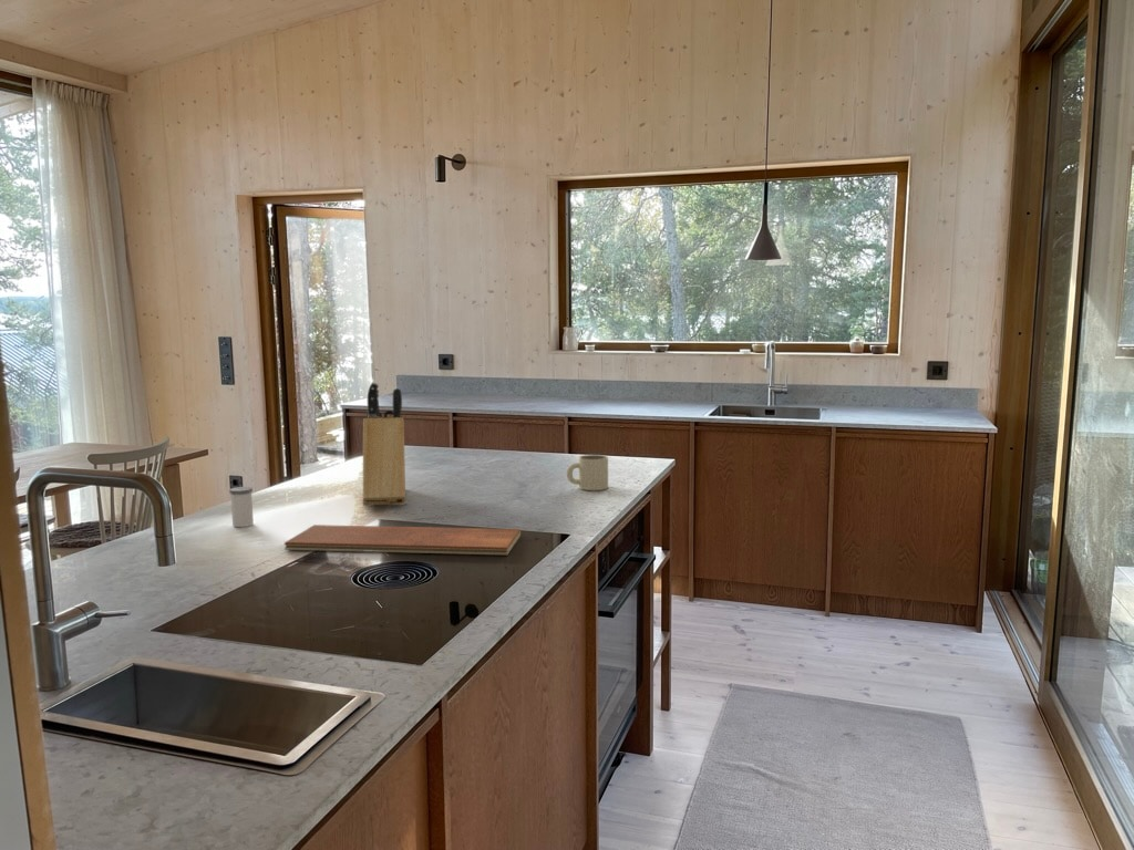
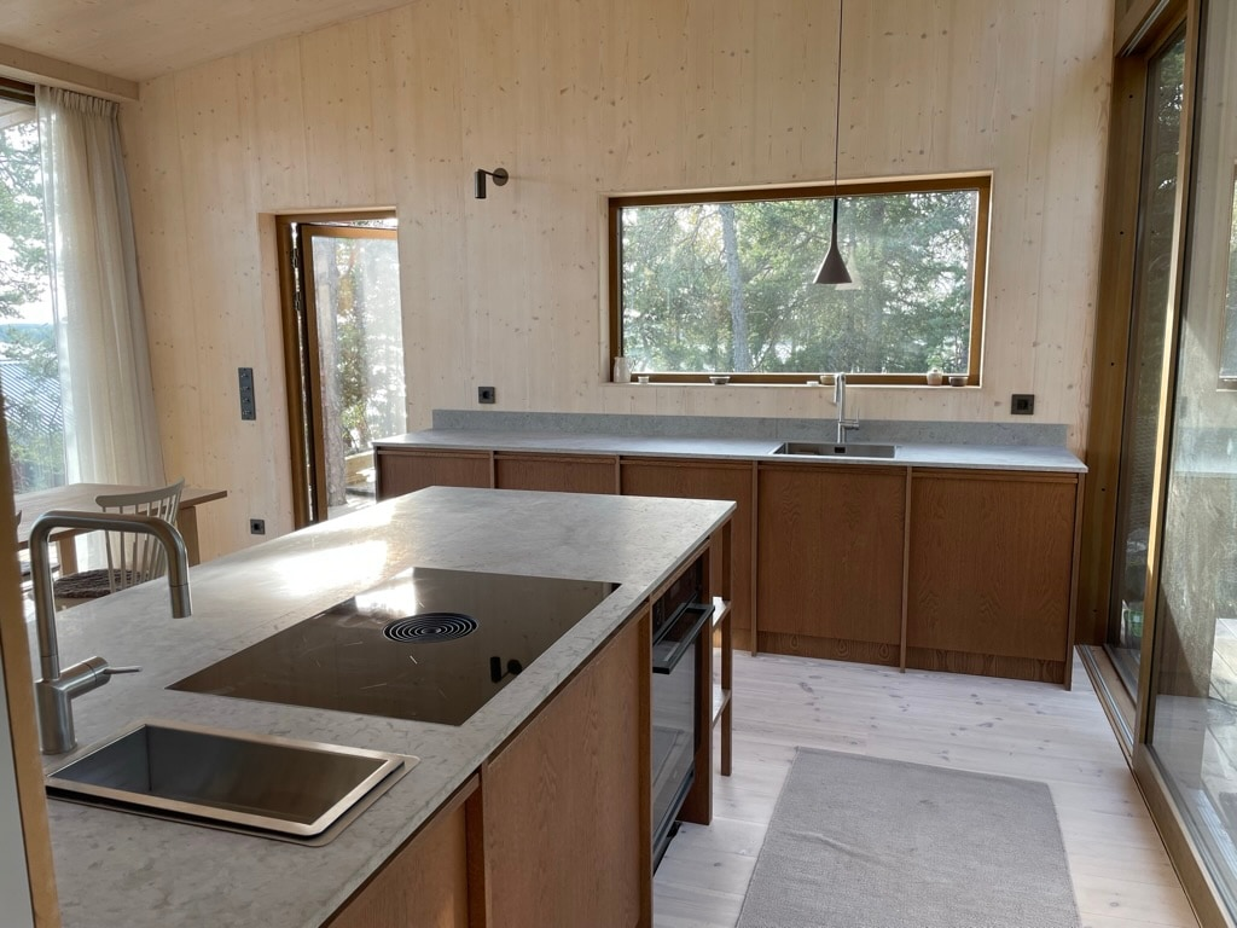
- mug (587, 471)
- chopping board (405, 538)
- knife block (383, 440)
- salt shaker (241, 506)
